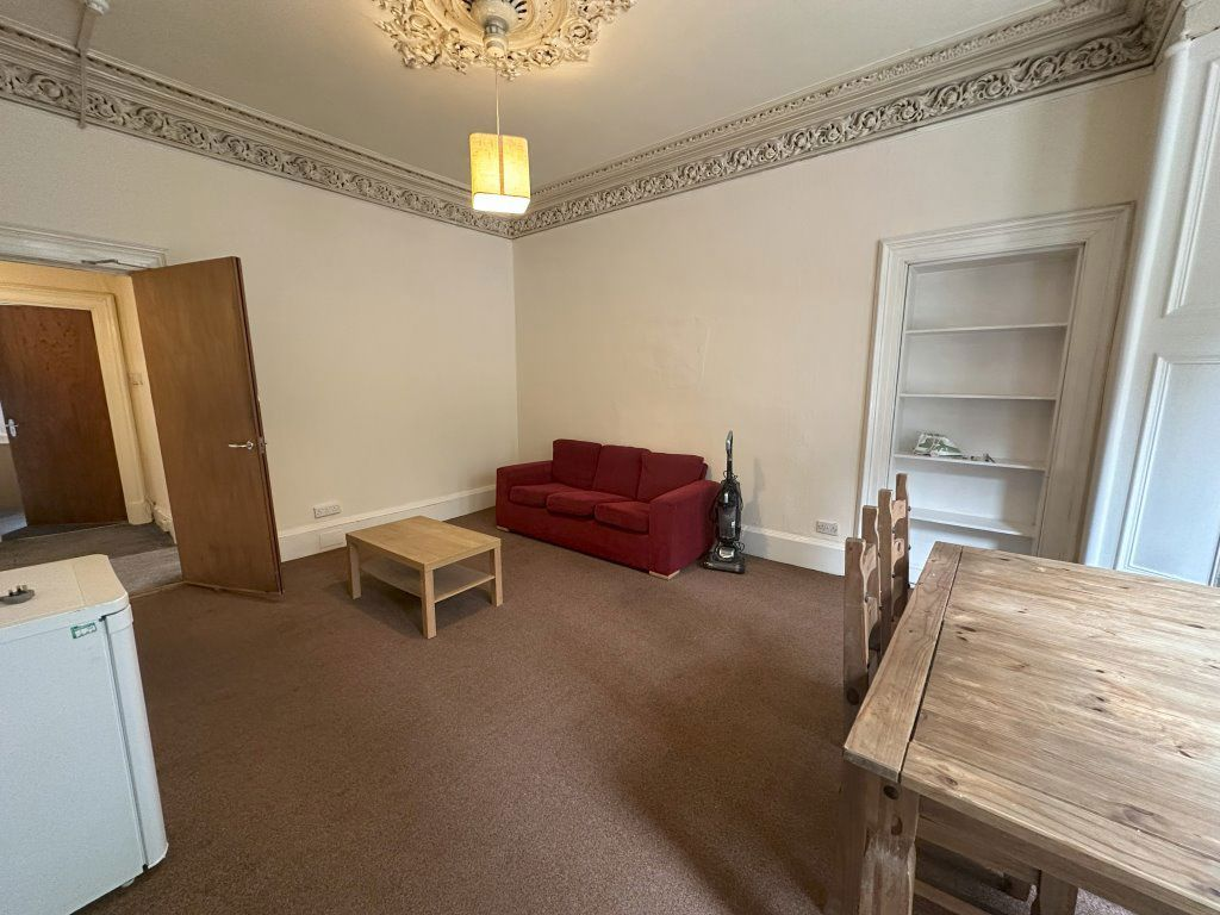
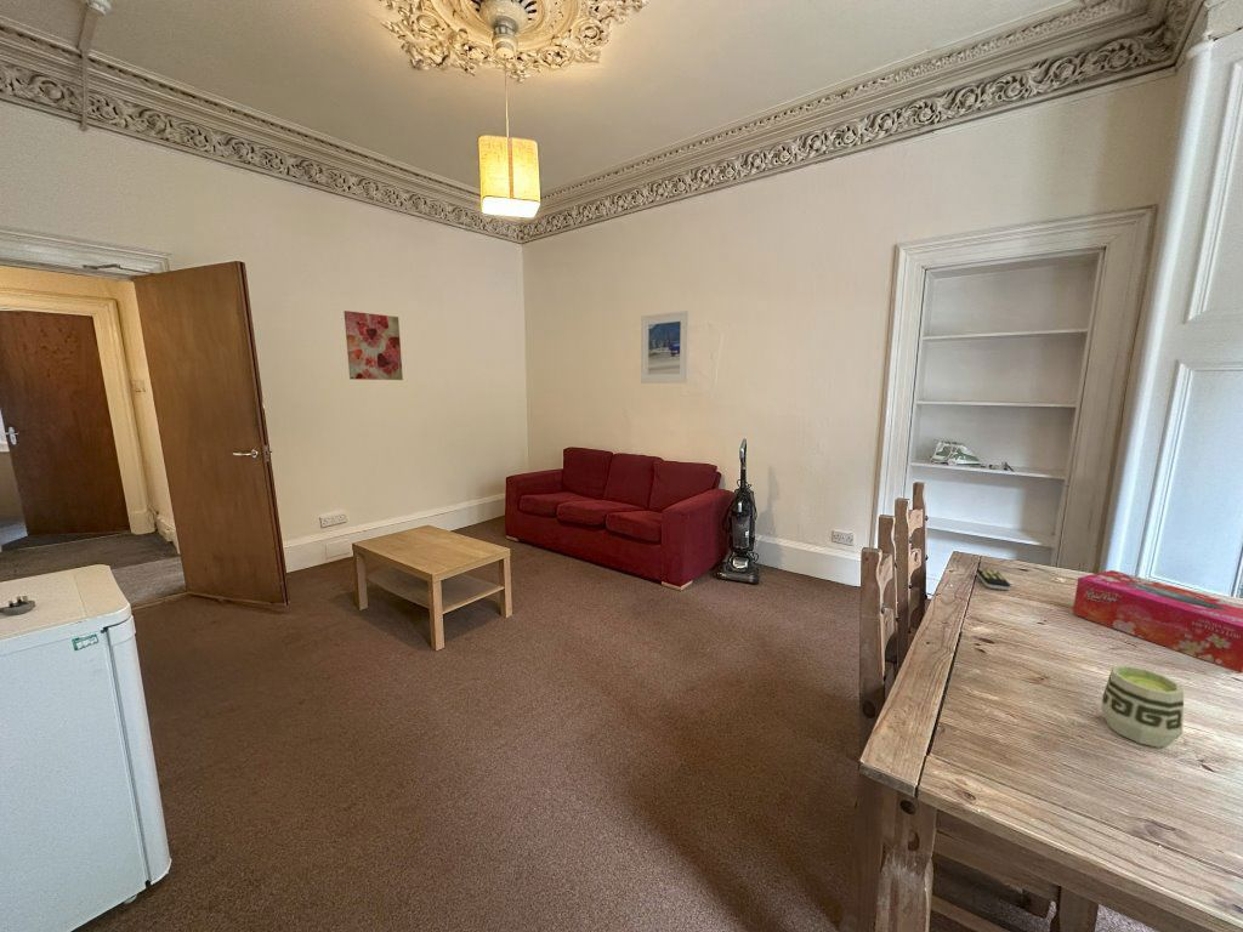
+ remote control (992, 579)
+ wall art (374, 347)
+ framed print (664, 348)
+ tissue box (1168, 614)
+ cup (1141, 705)
